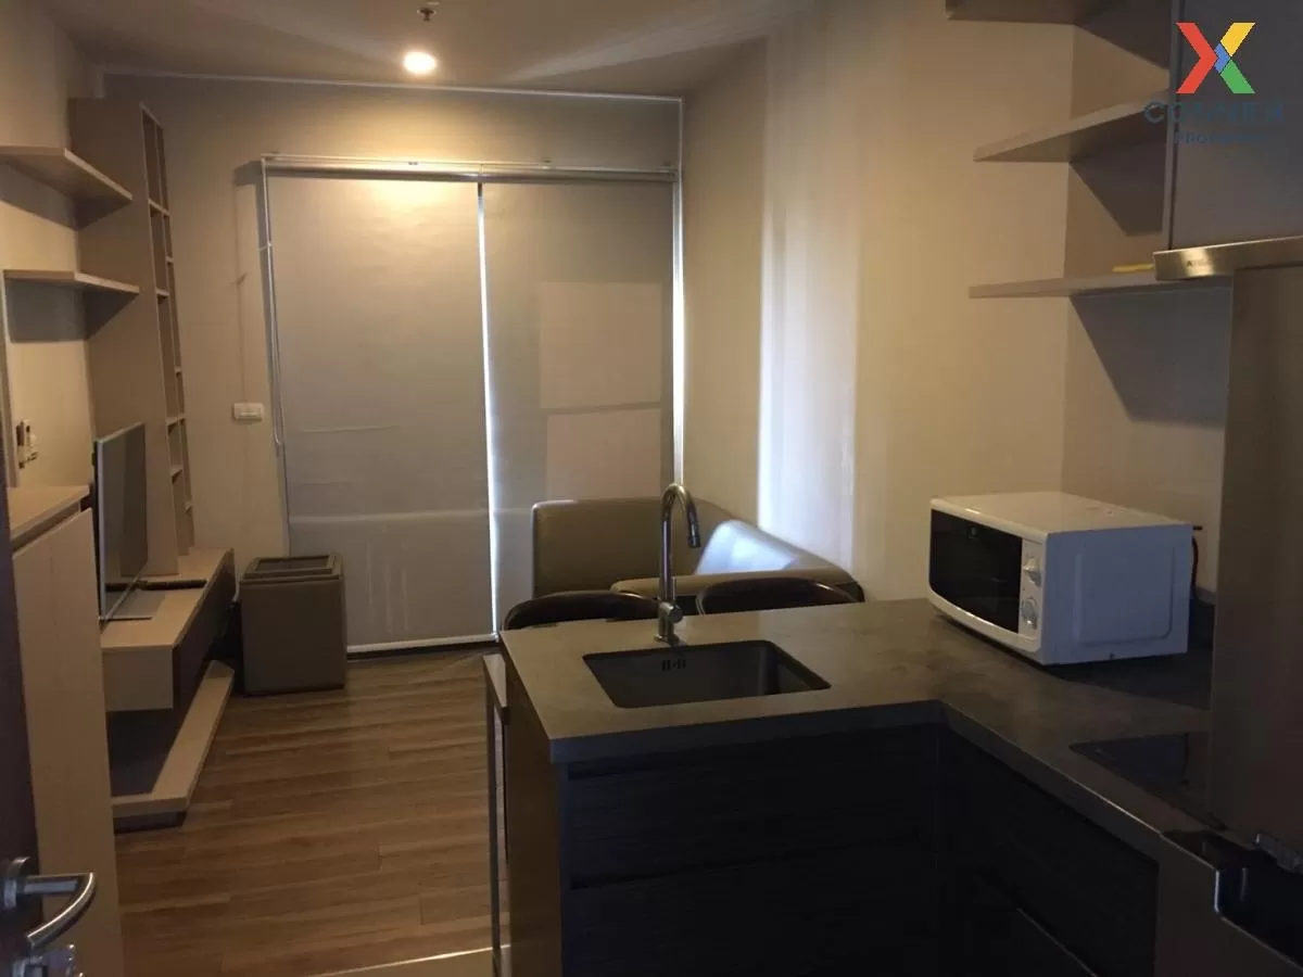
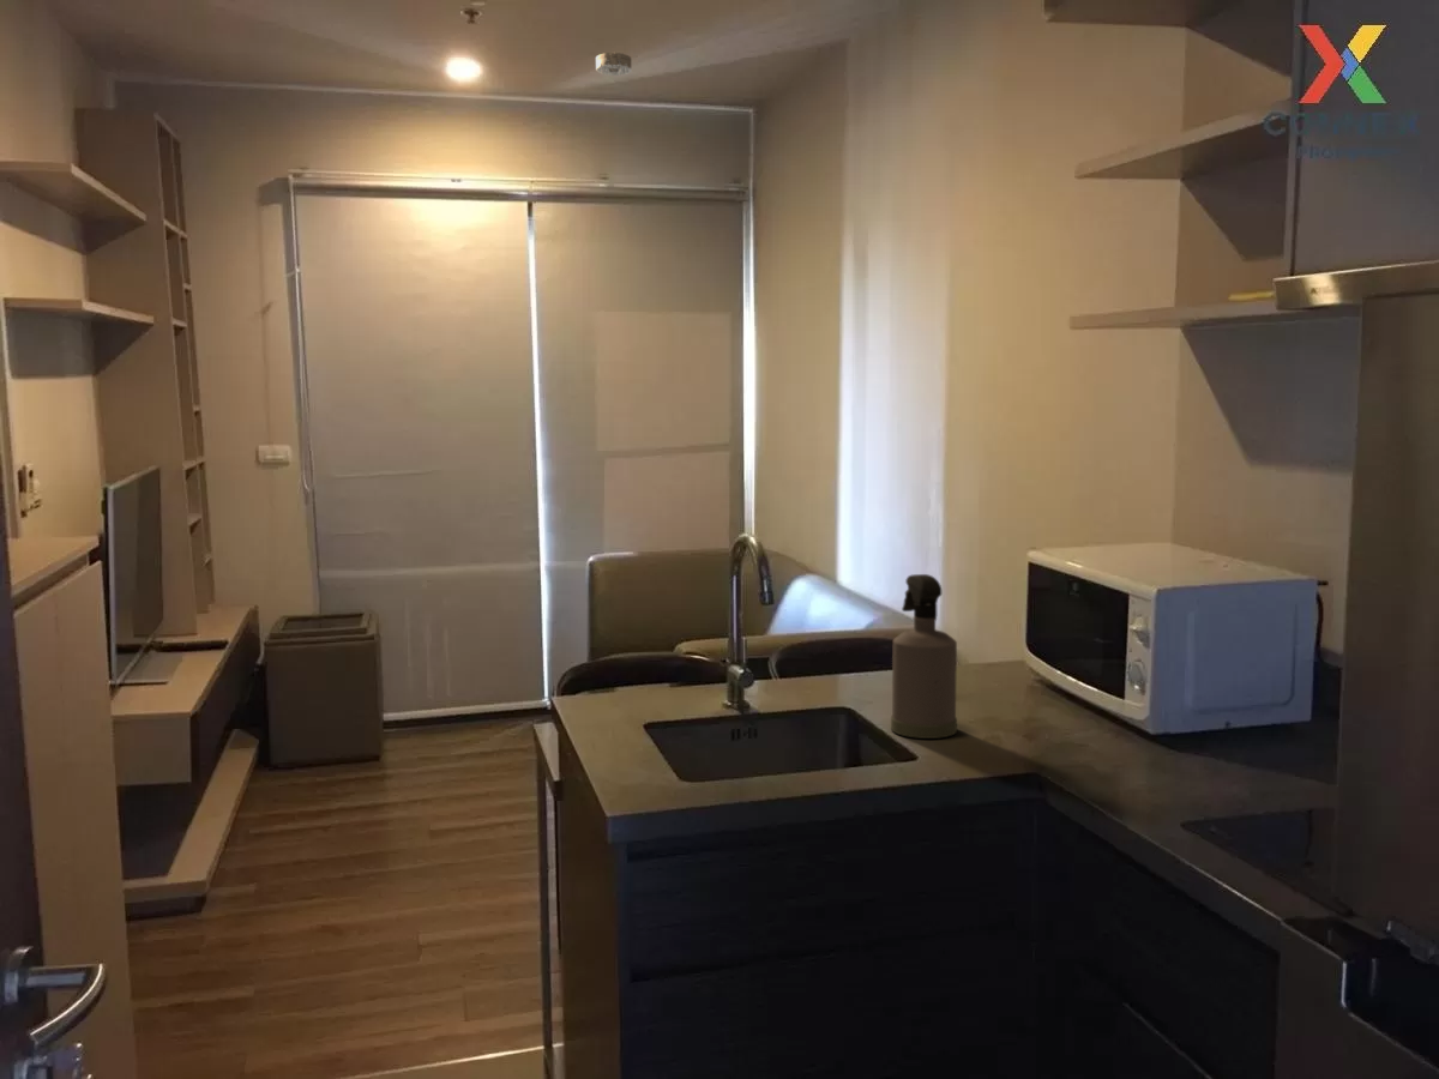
+ smoke detector (613, 62)
+ spray bottle (922, 652)
